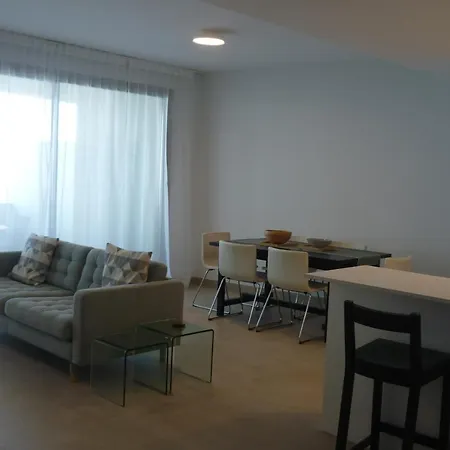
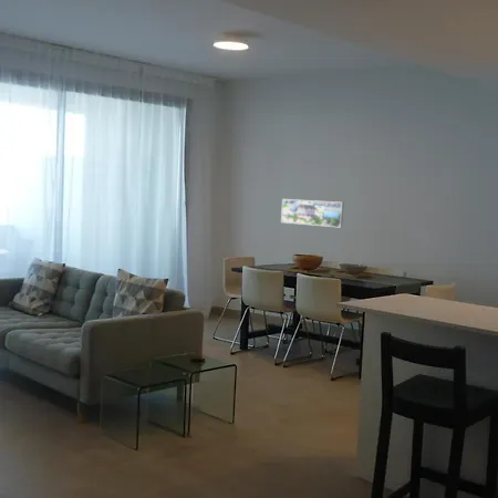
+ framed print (311, 212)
